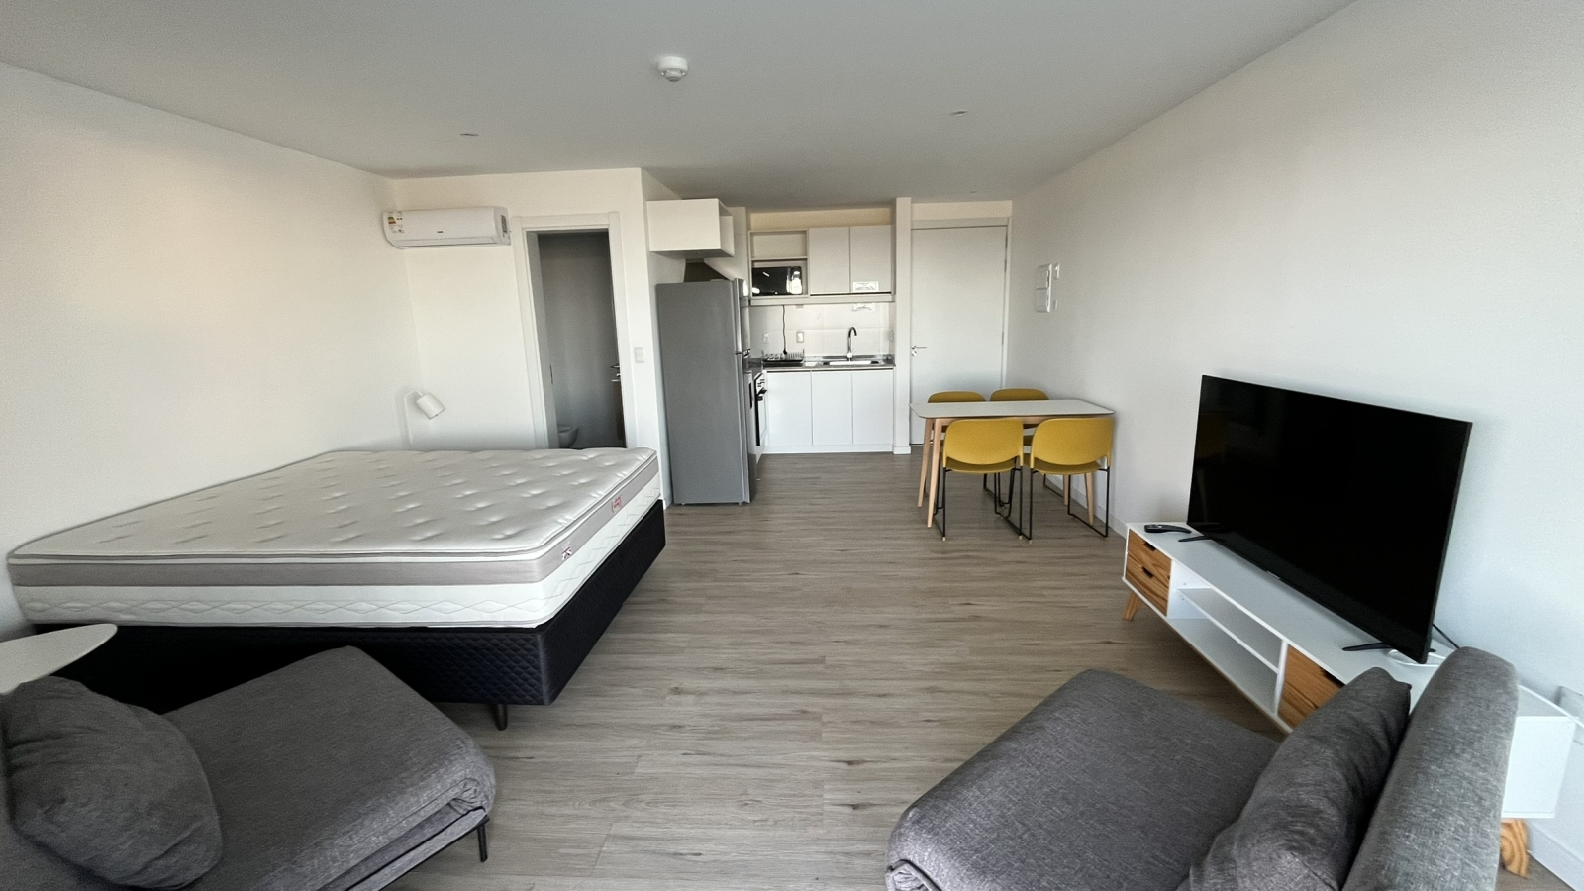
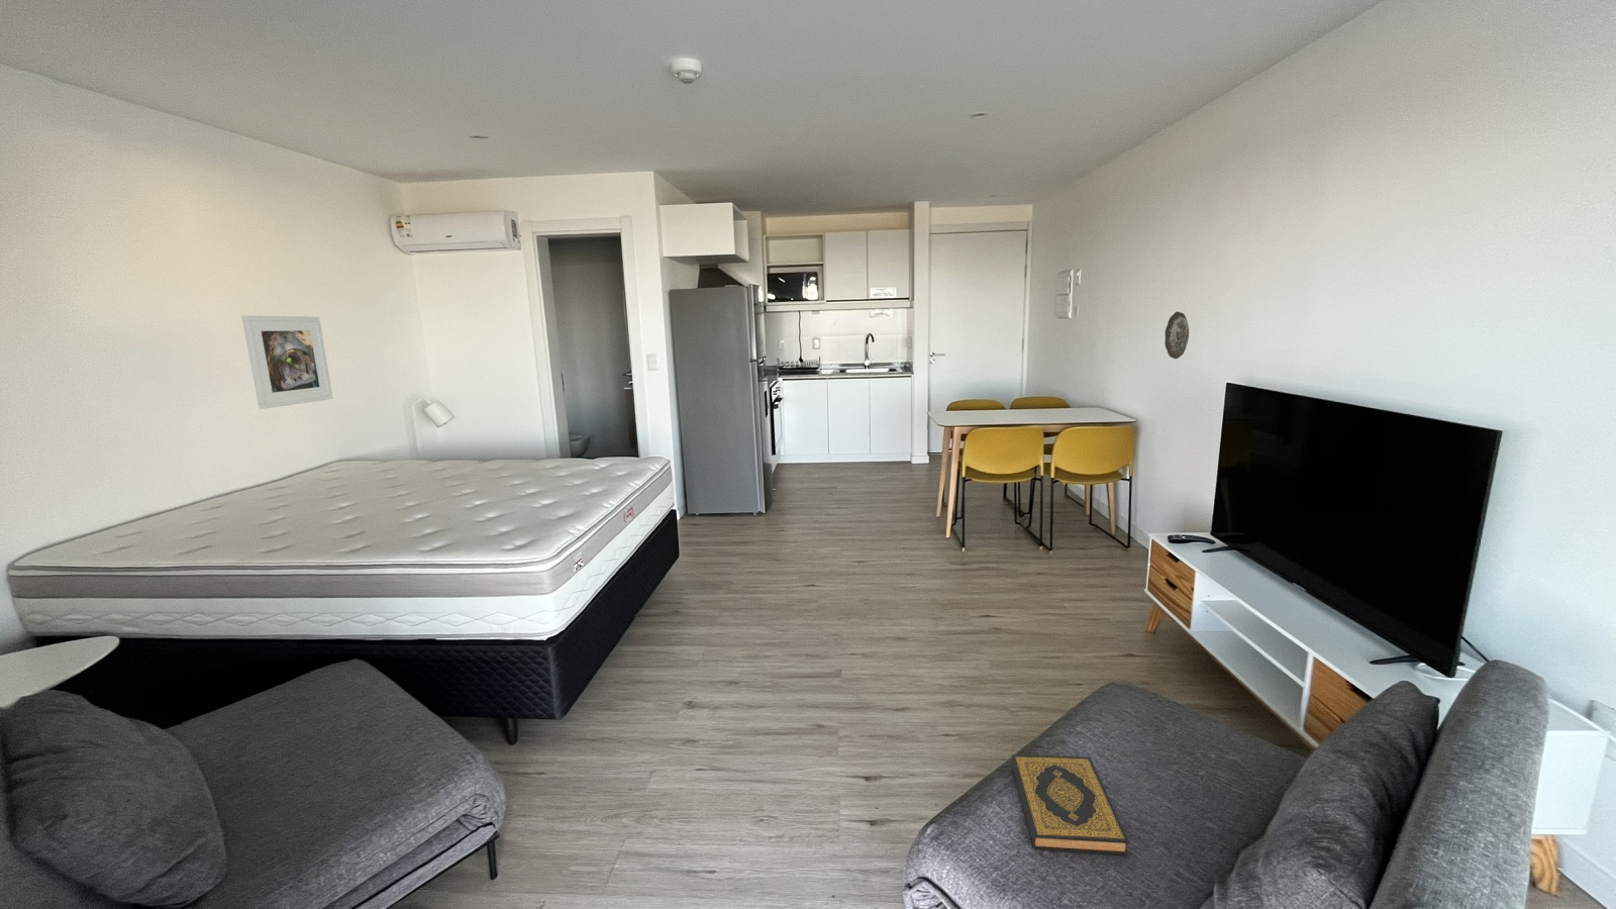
+ hardback book (1063, 799)
+ decorative plate (1178, 335)
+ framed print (290, 360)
